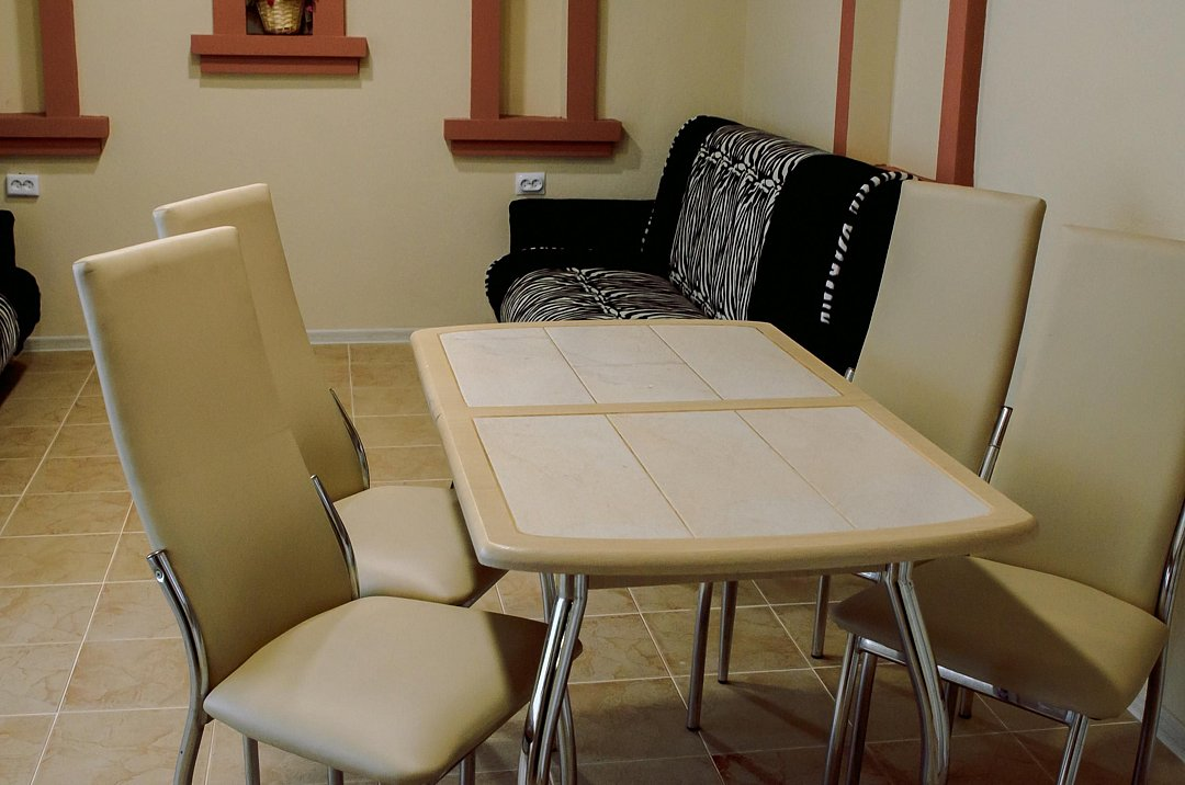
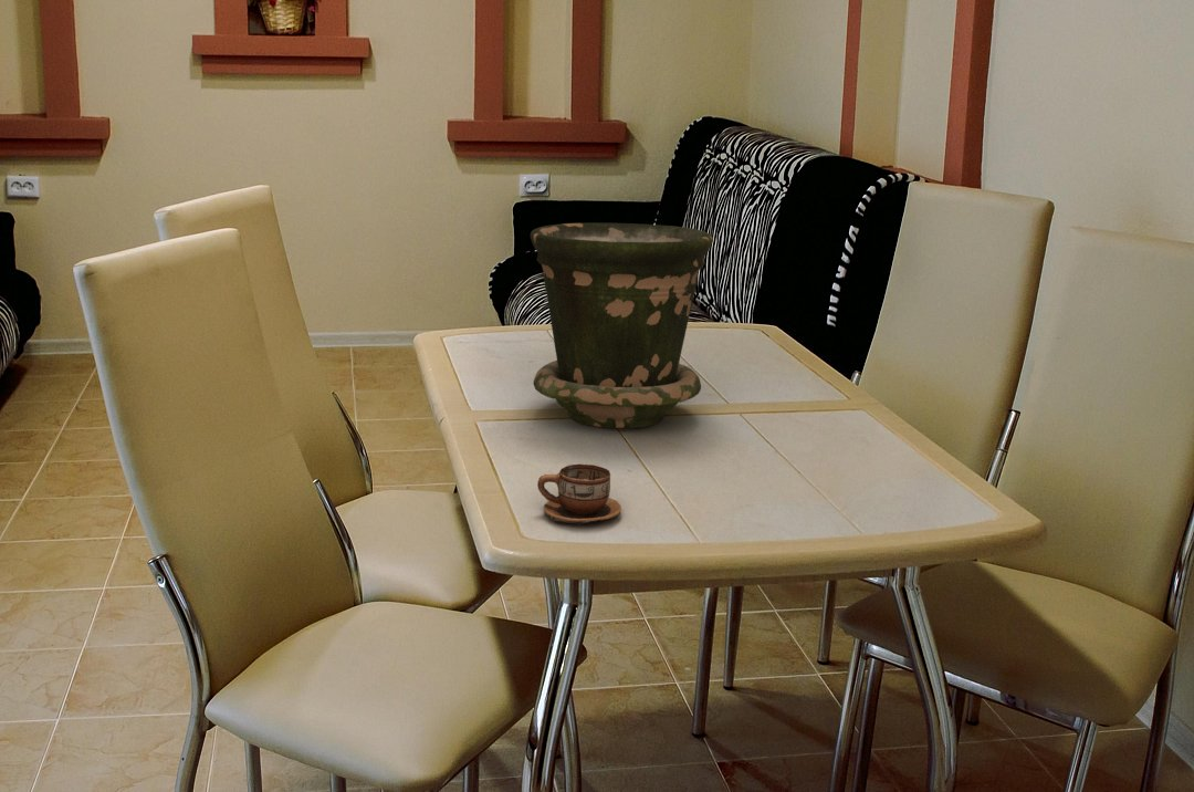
+ flower pot (618, 326)
+ cup (579, 492)
